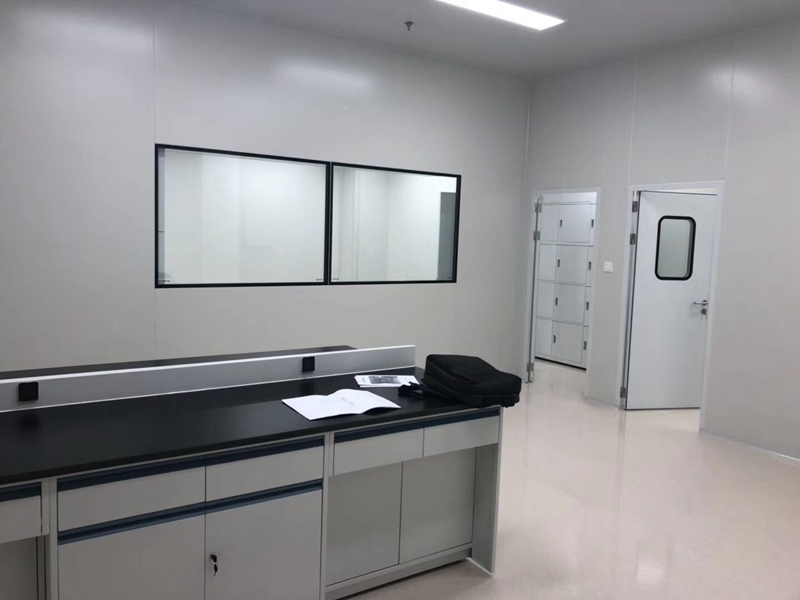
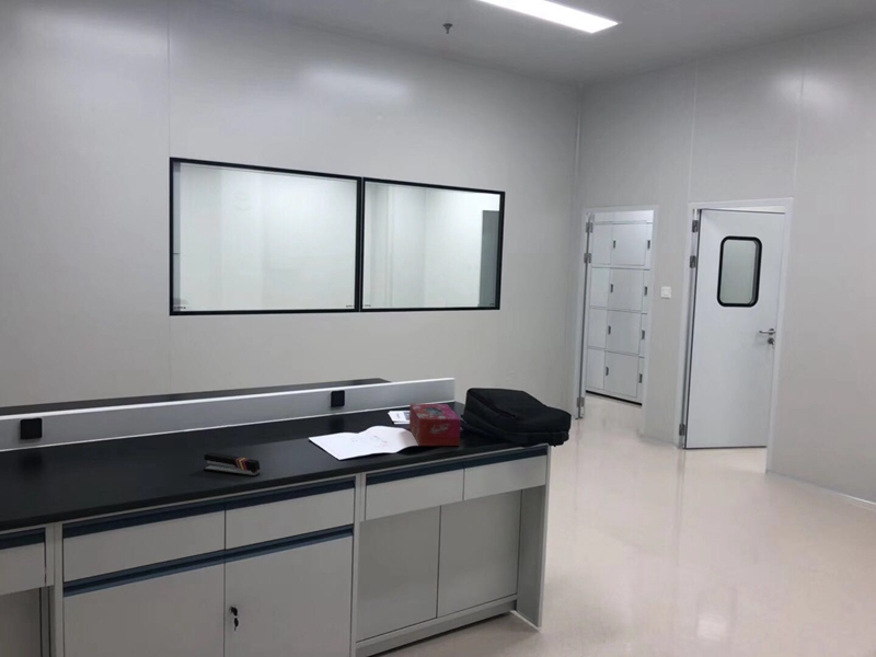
+ tissue box (434, 423)
+ stapler (231, 463)
